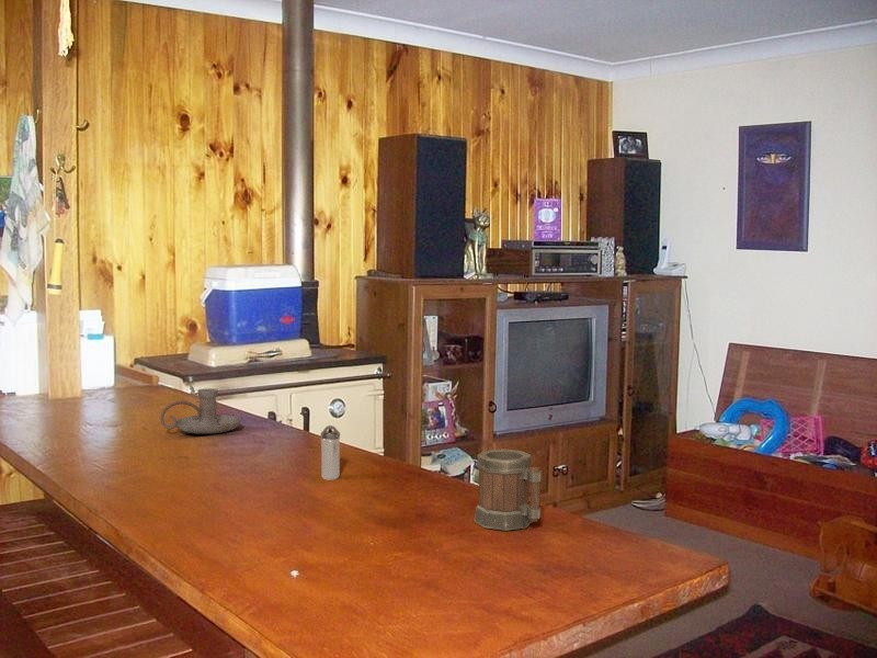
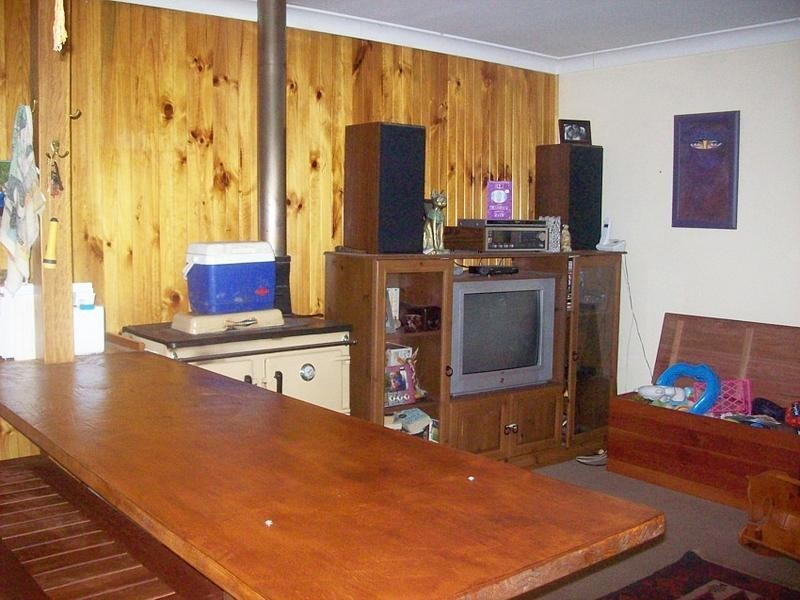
- shaker (330, 453)
- candle holder (201, 411)
- mug (509, 489)
